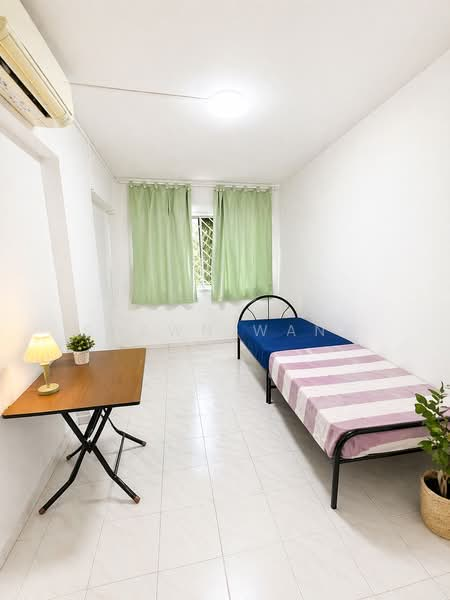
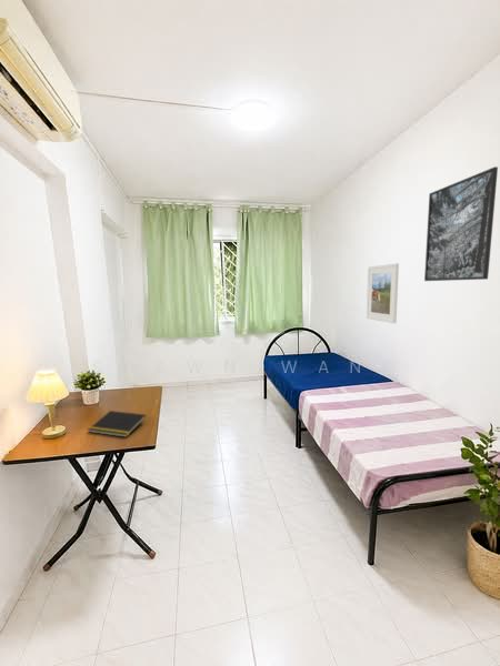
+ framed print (456, 232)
+ notepad (118, 423)
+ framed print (381, 293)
